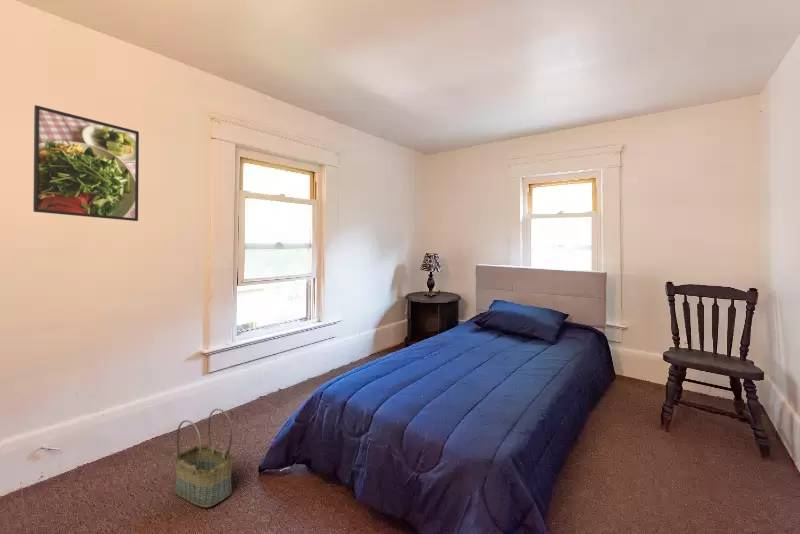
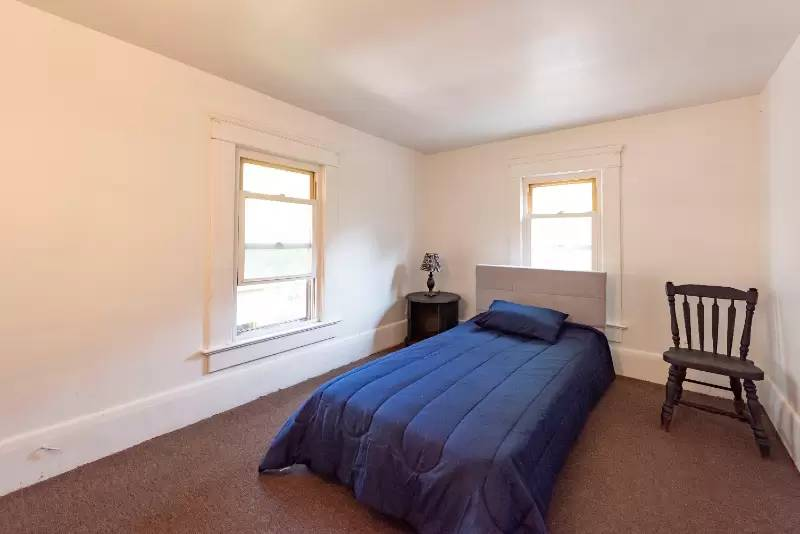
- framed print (90, 168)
- basket (203, 453)
